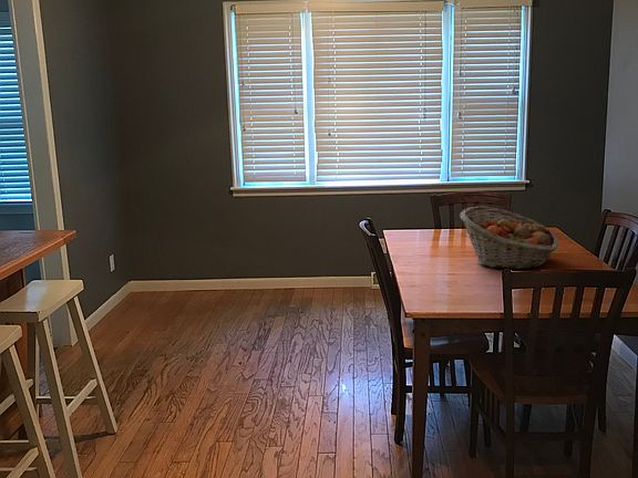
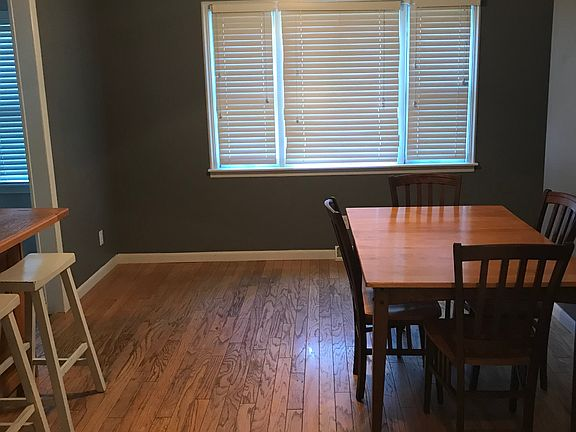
- fruit basket (508, 236)
